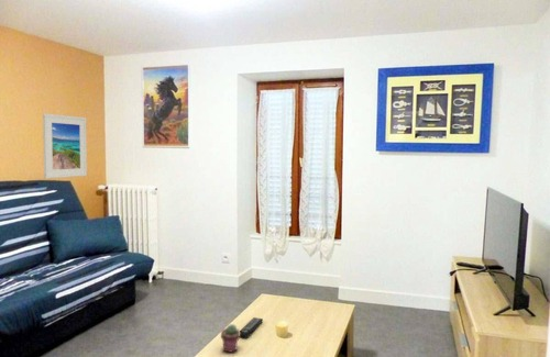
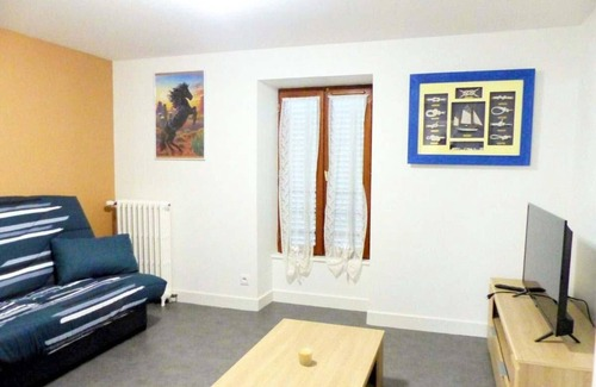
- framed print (66, 146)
- potted succulent (230, 336)
- remote control (251, 326)
